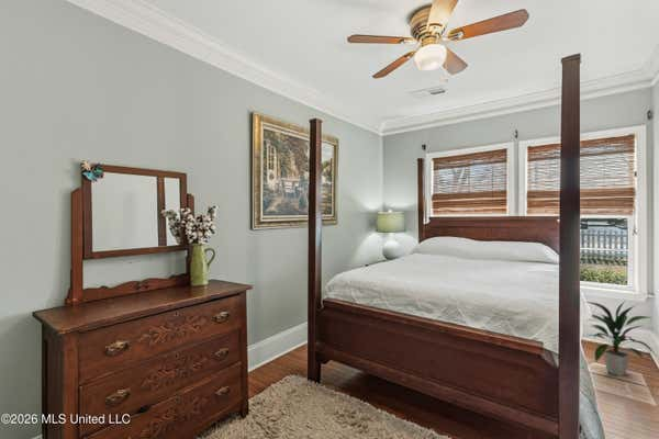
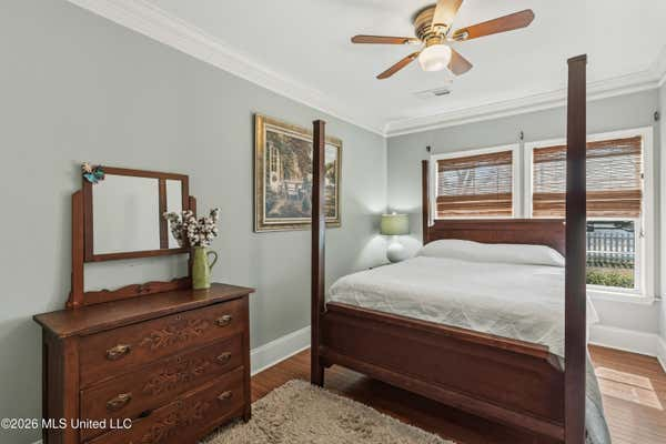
- indoor plant (613, 335)
